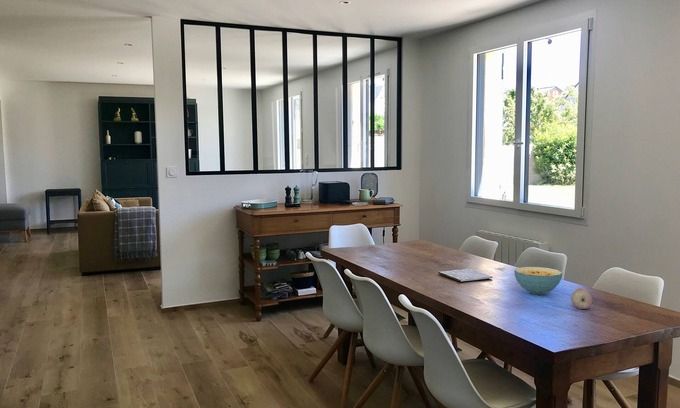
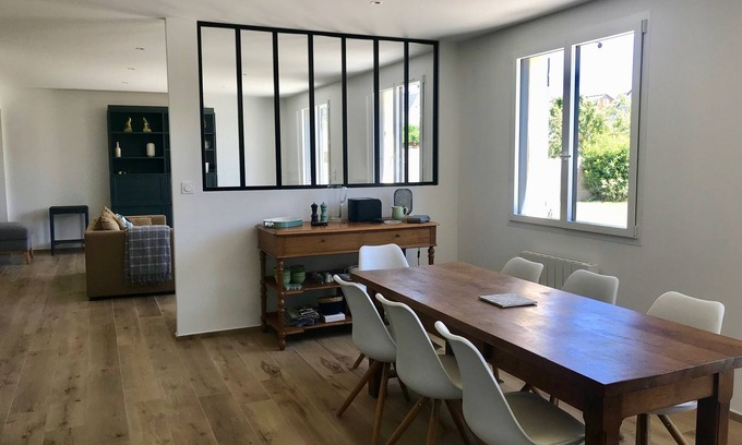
- cereal bowl (537, 282)
- fruit (581, 298)
